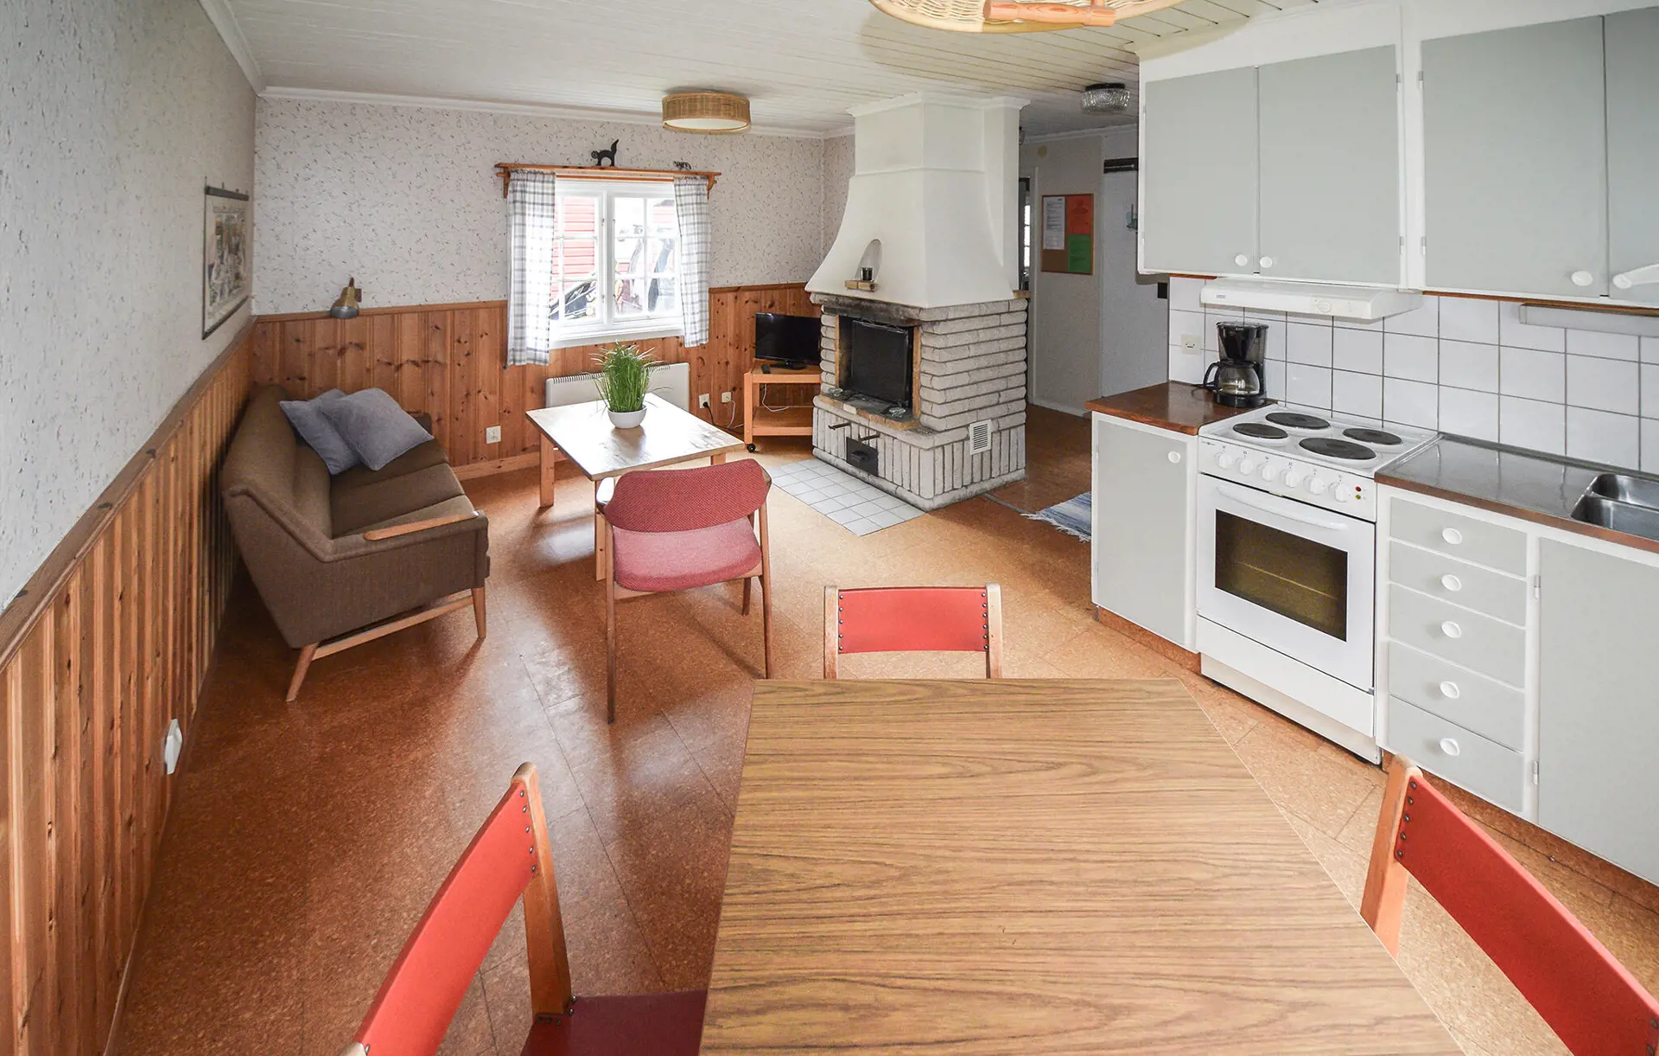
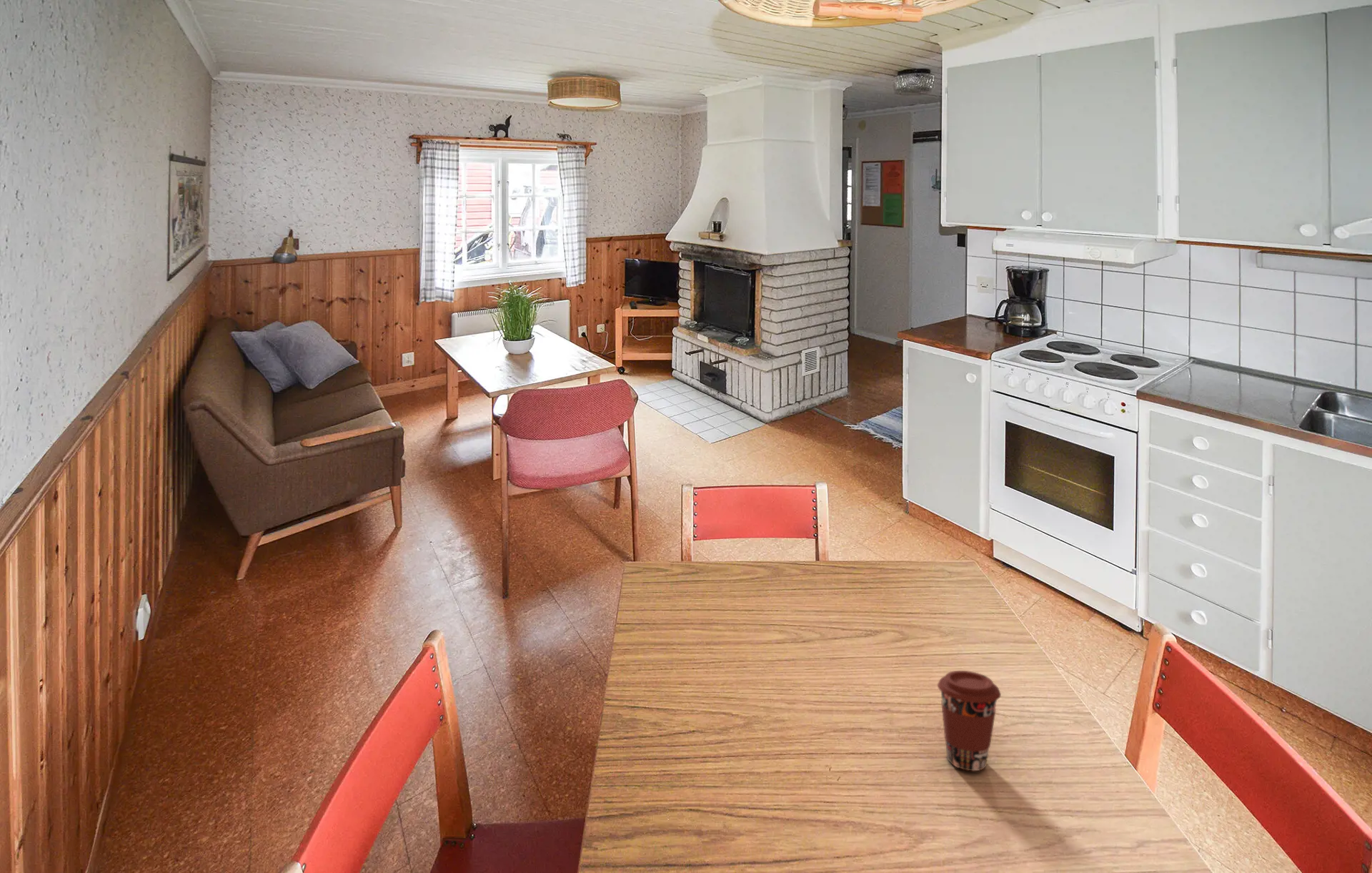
+ coffee cup (968, 720)
